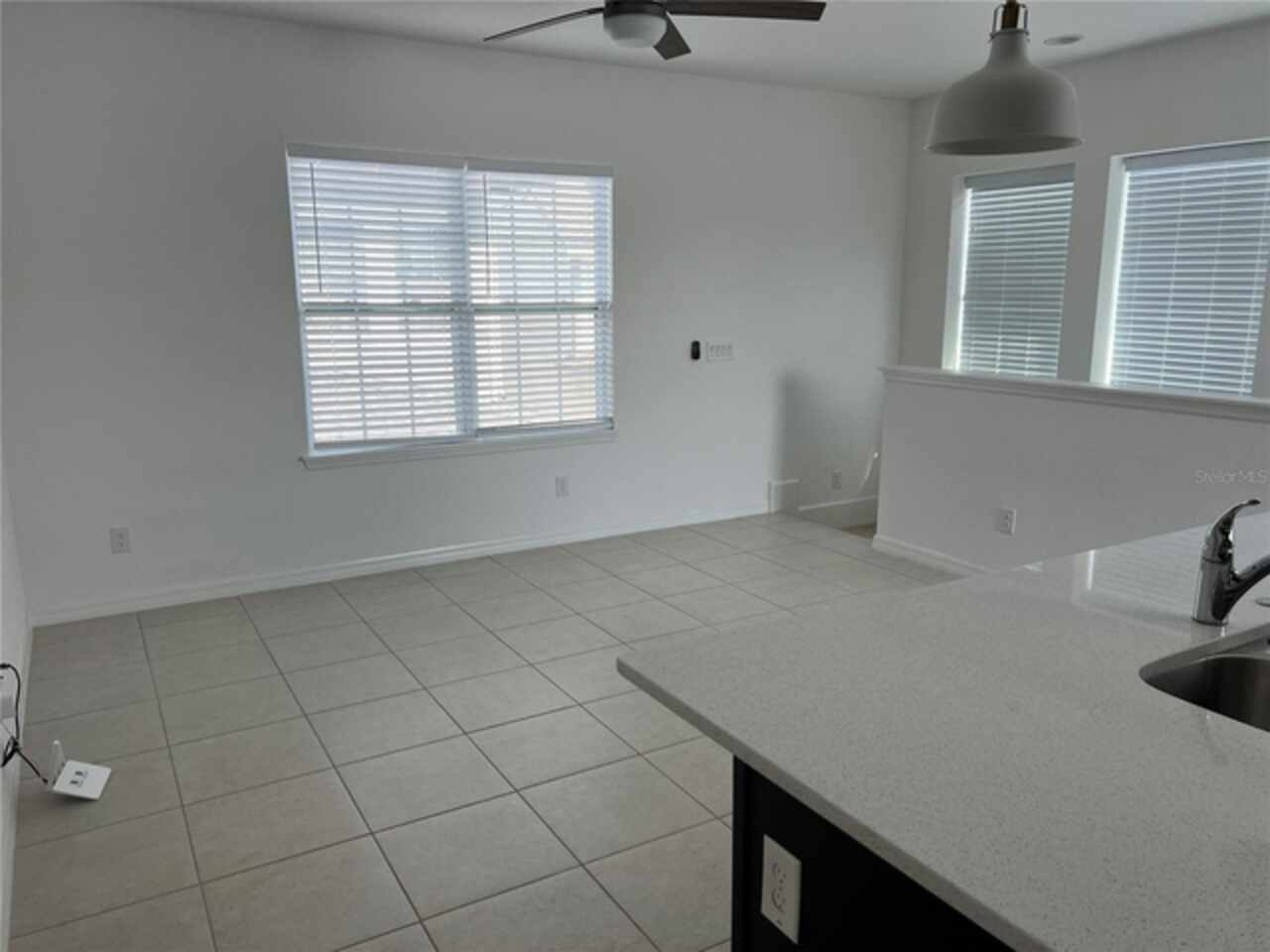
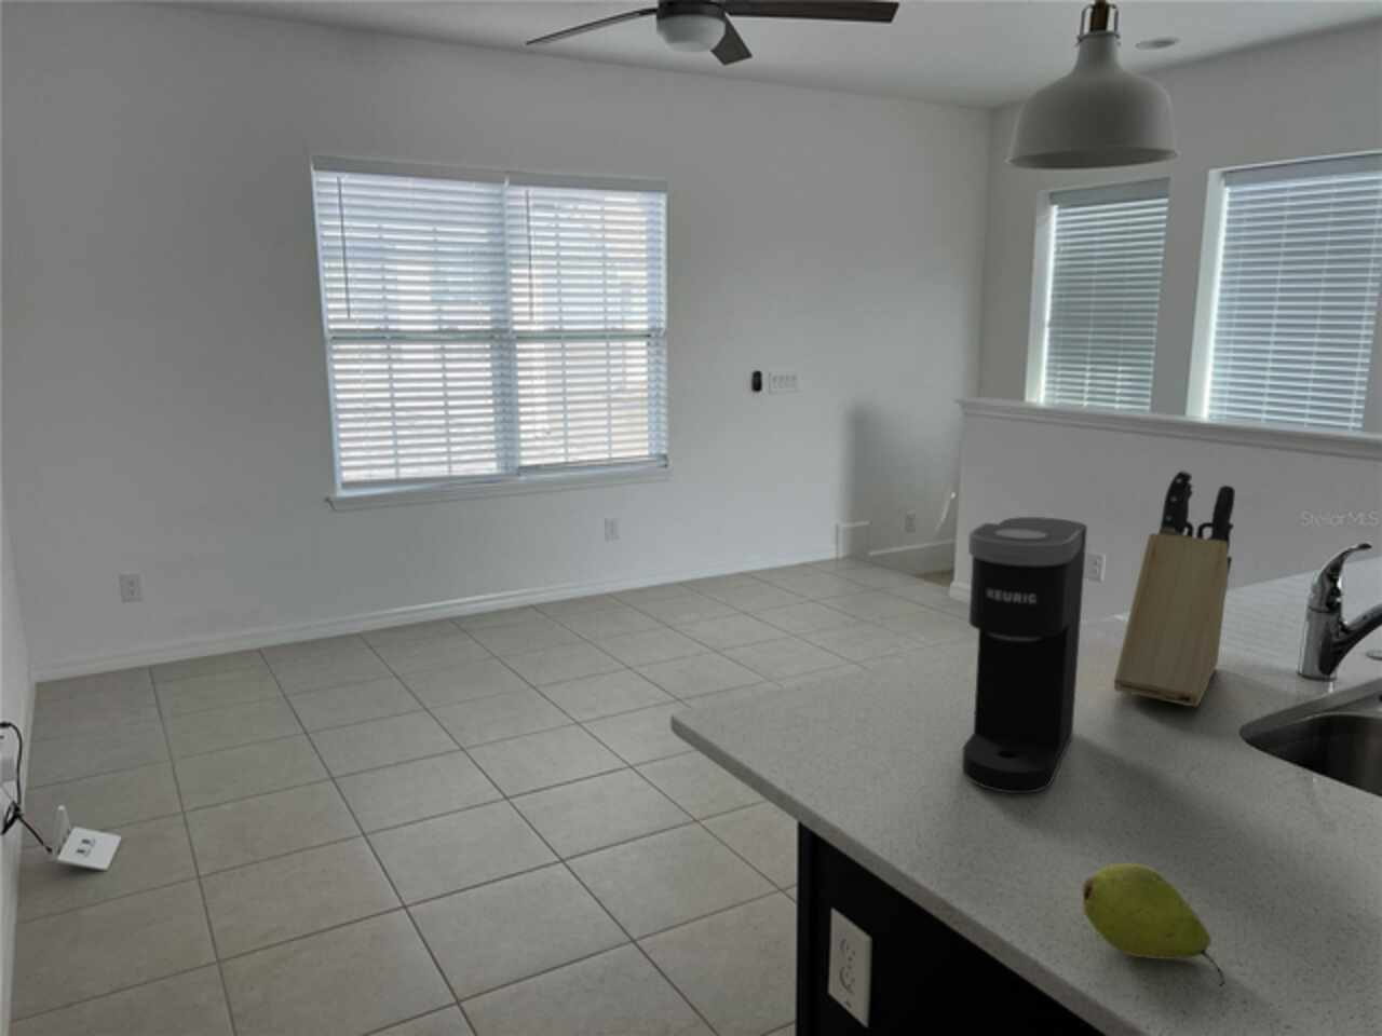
+ fruit (1155, 914)
+ coffee maker (1025, 641)
+ knife block (1181, 578)
